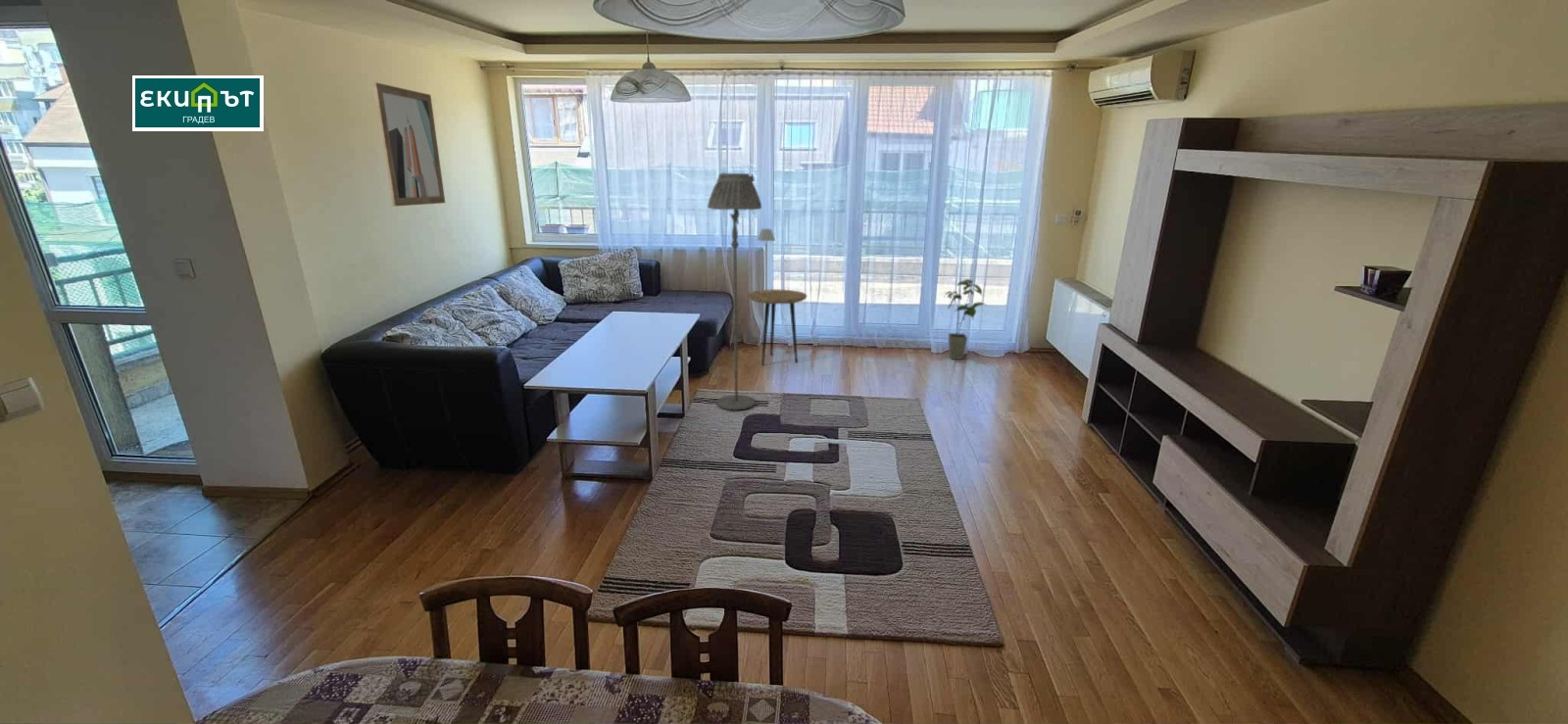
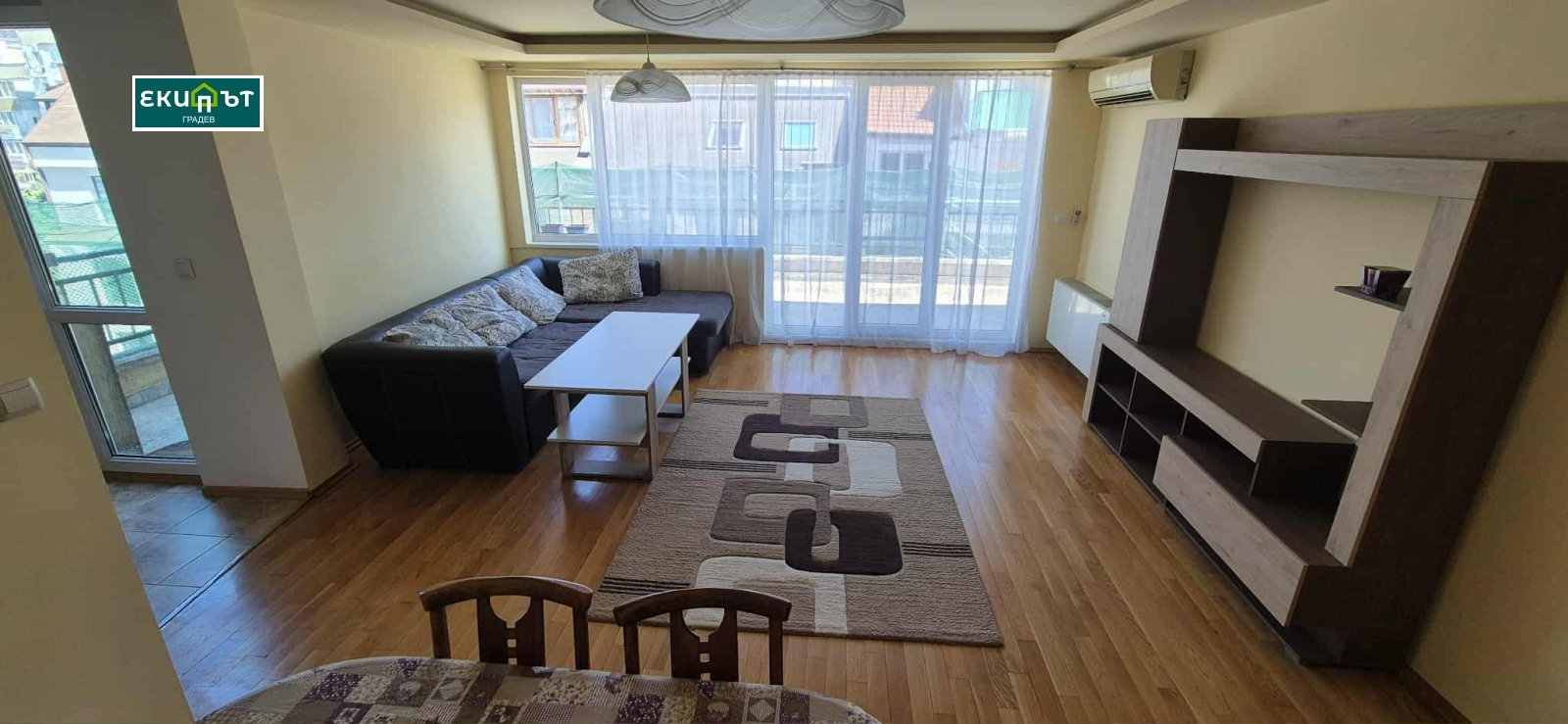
- wall art (412, 148)
- house plant (964, 319)
- side table (773, 327)
- table lamp (765, 261)
- floor lamp (735, 294)
